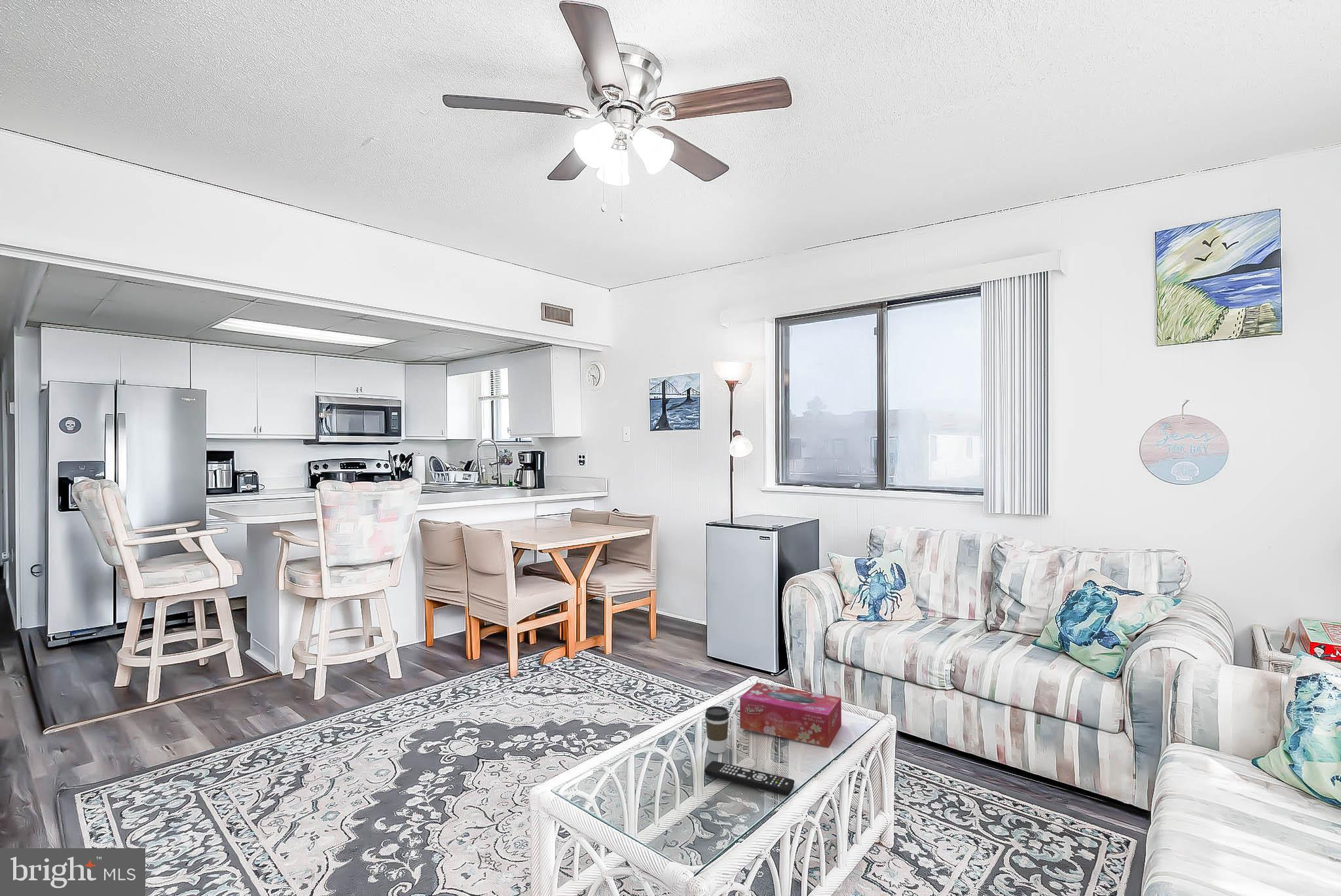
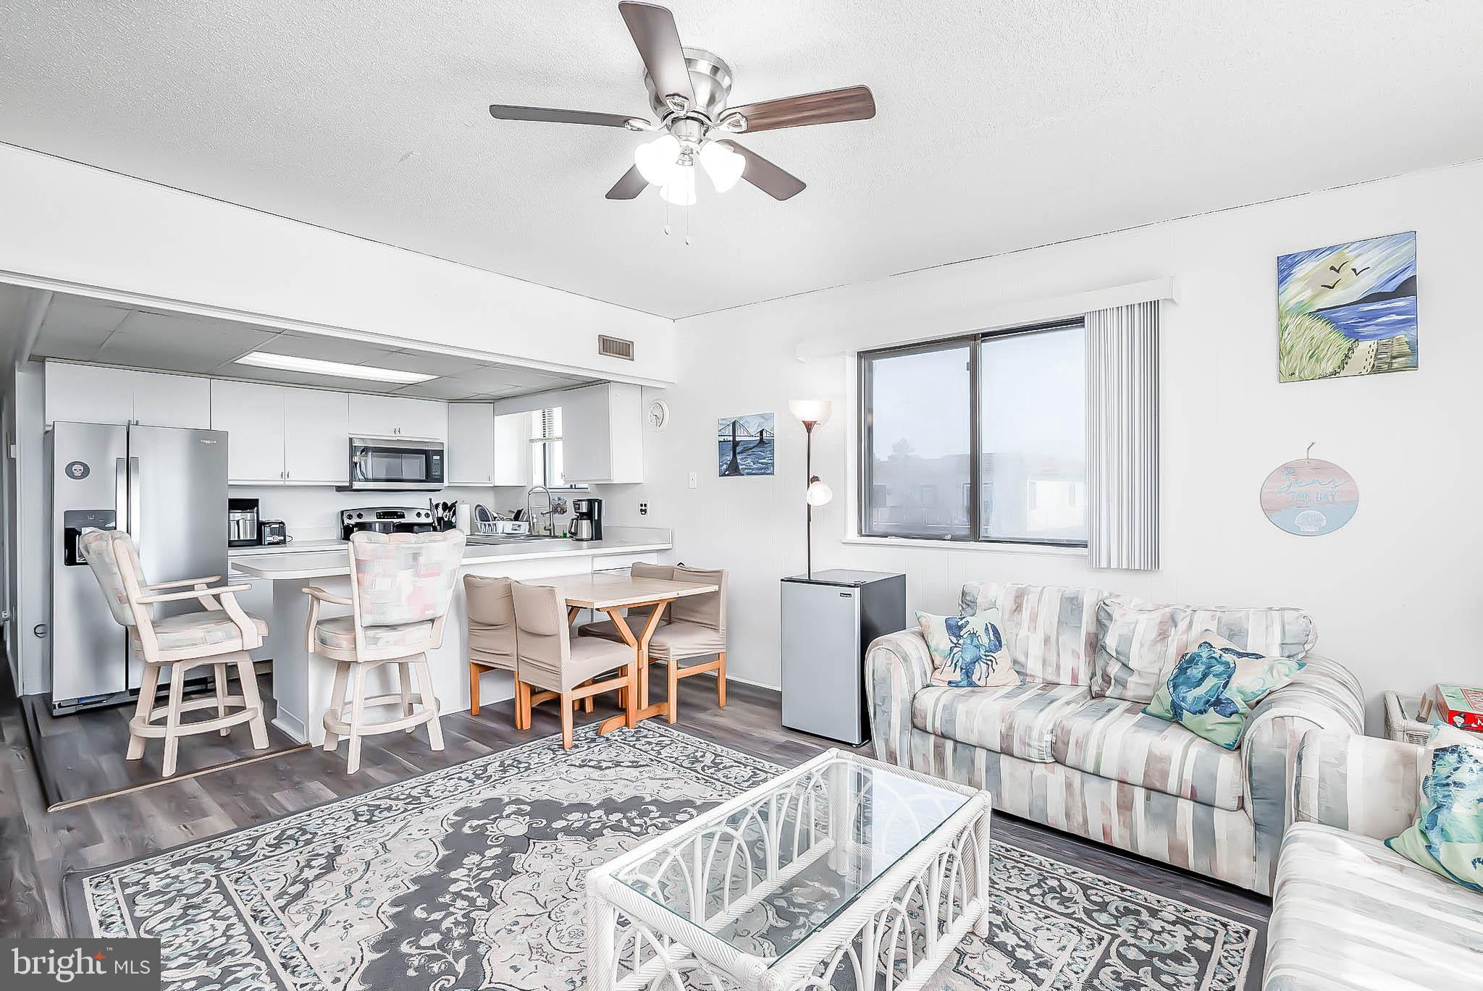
- coffee cup (717, 730)
- tissue box (790, 713)
- remote control (748, 778)
